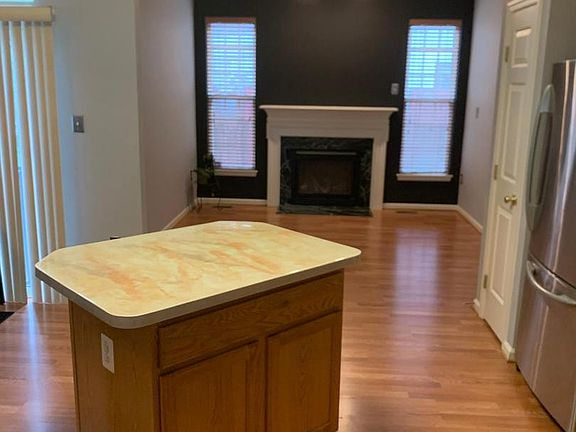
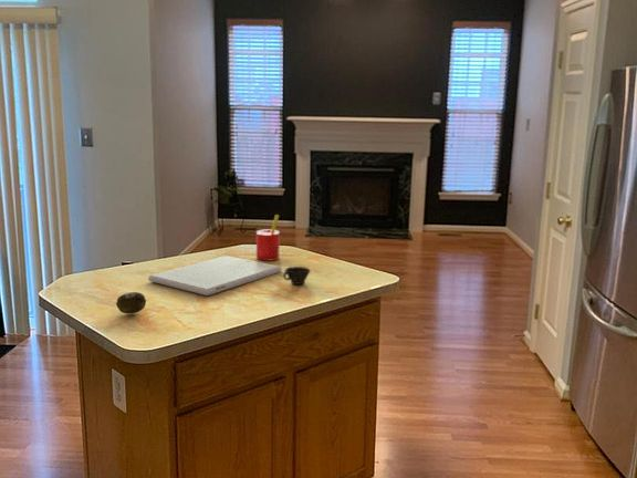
+ cup (295, 276)
+ fruit (132, 302)
+ straw (269, 236)
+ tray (217, 273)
